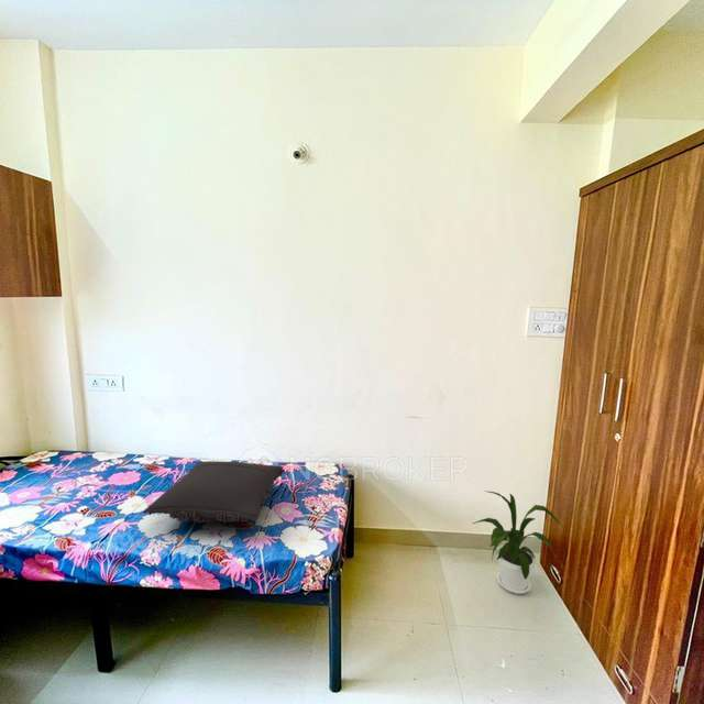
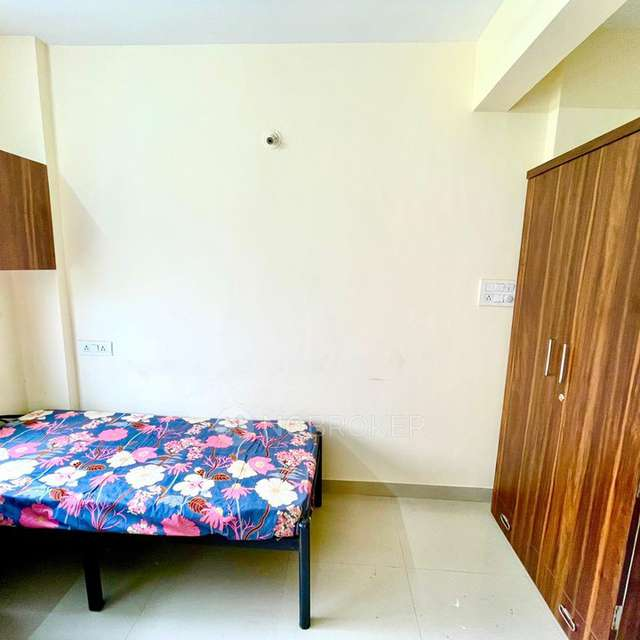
- house plant (515, 540)
- pillow (222, 488)
